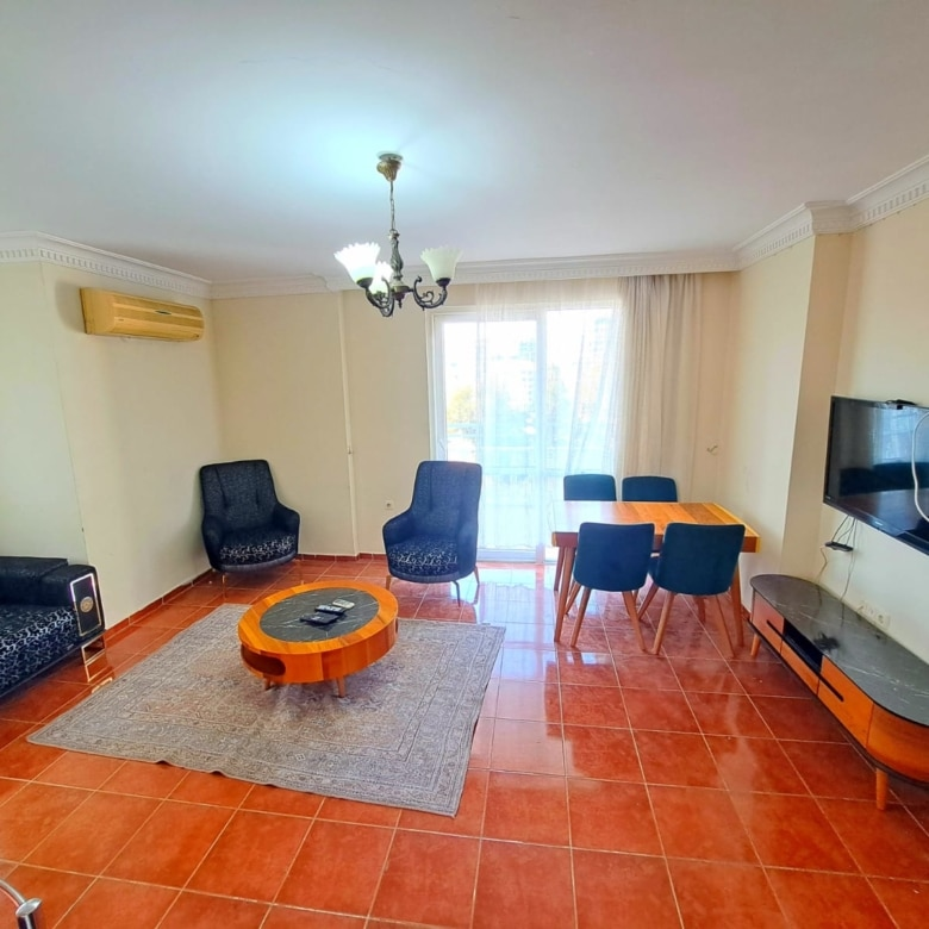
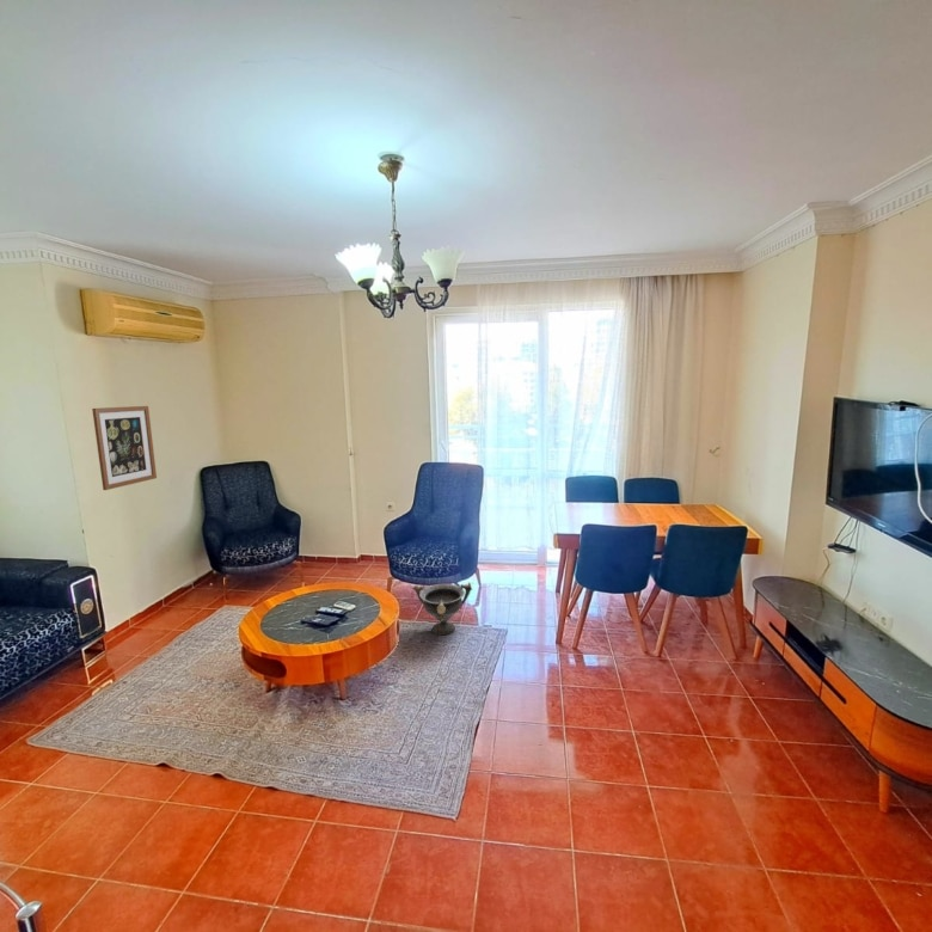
+ decorative bowl (448, 609)
+ wall art (127, 446)
